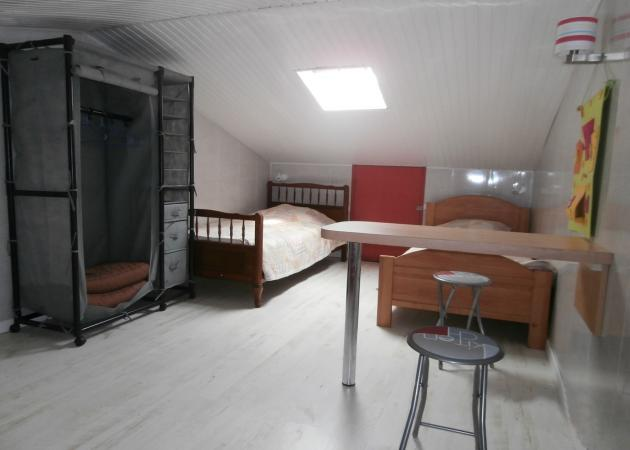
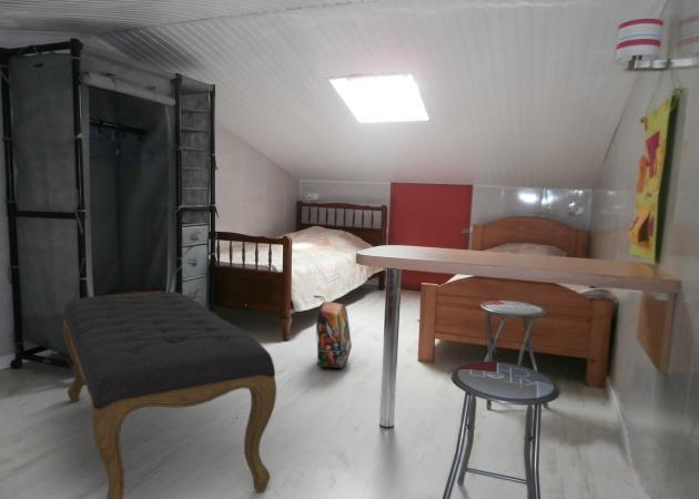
+ backpack (332, 330)
+ bench (152, 376)
